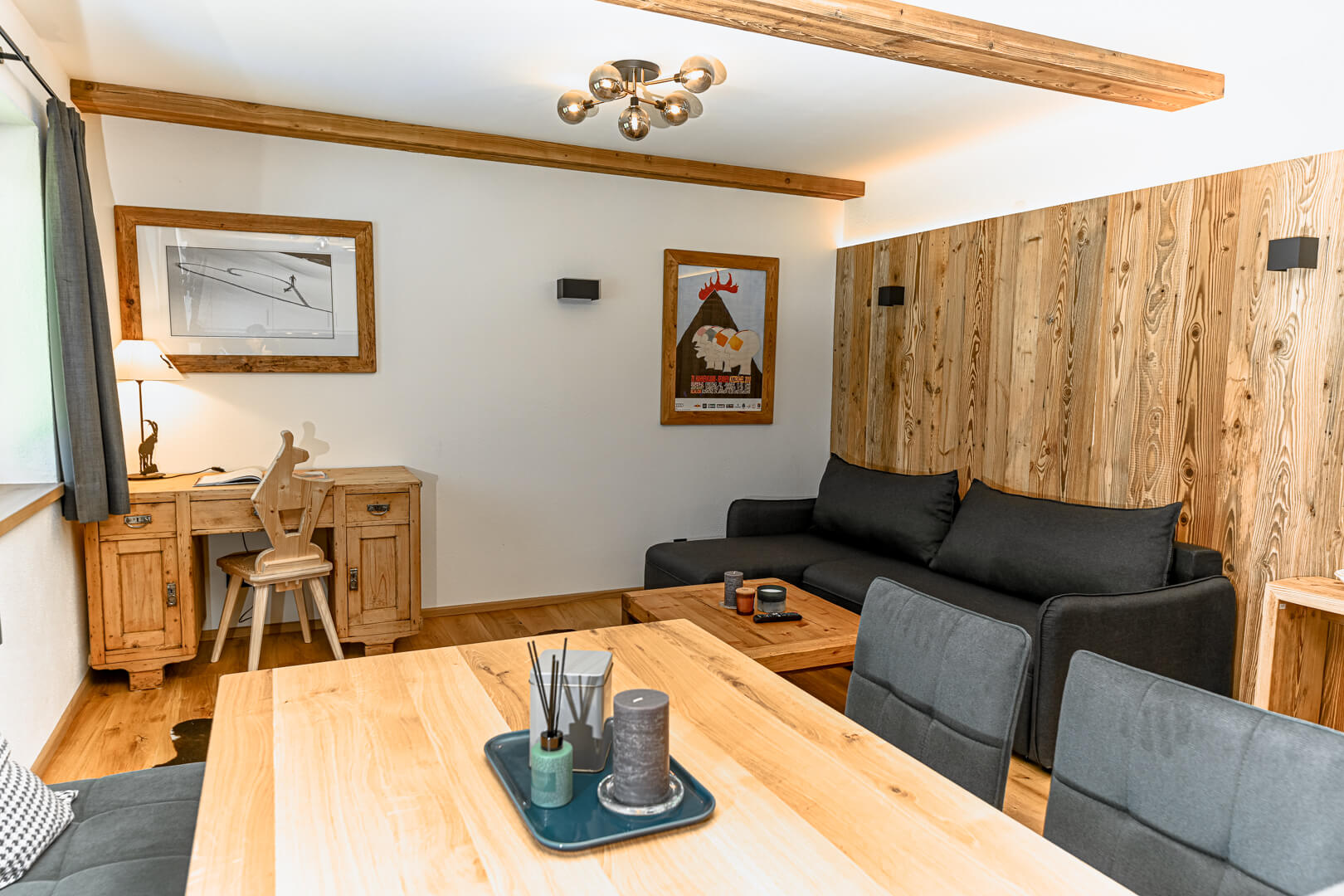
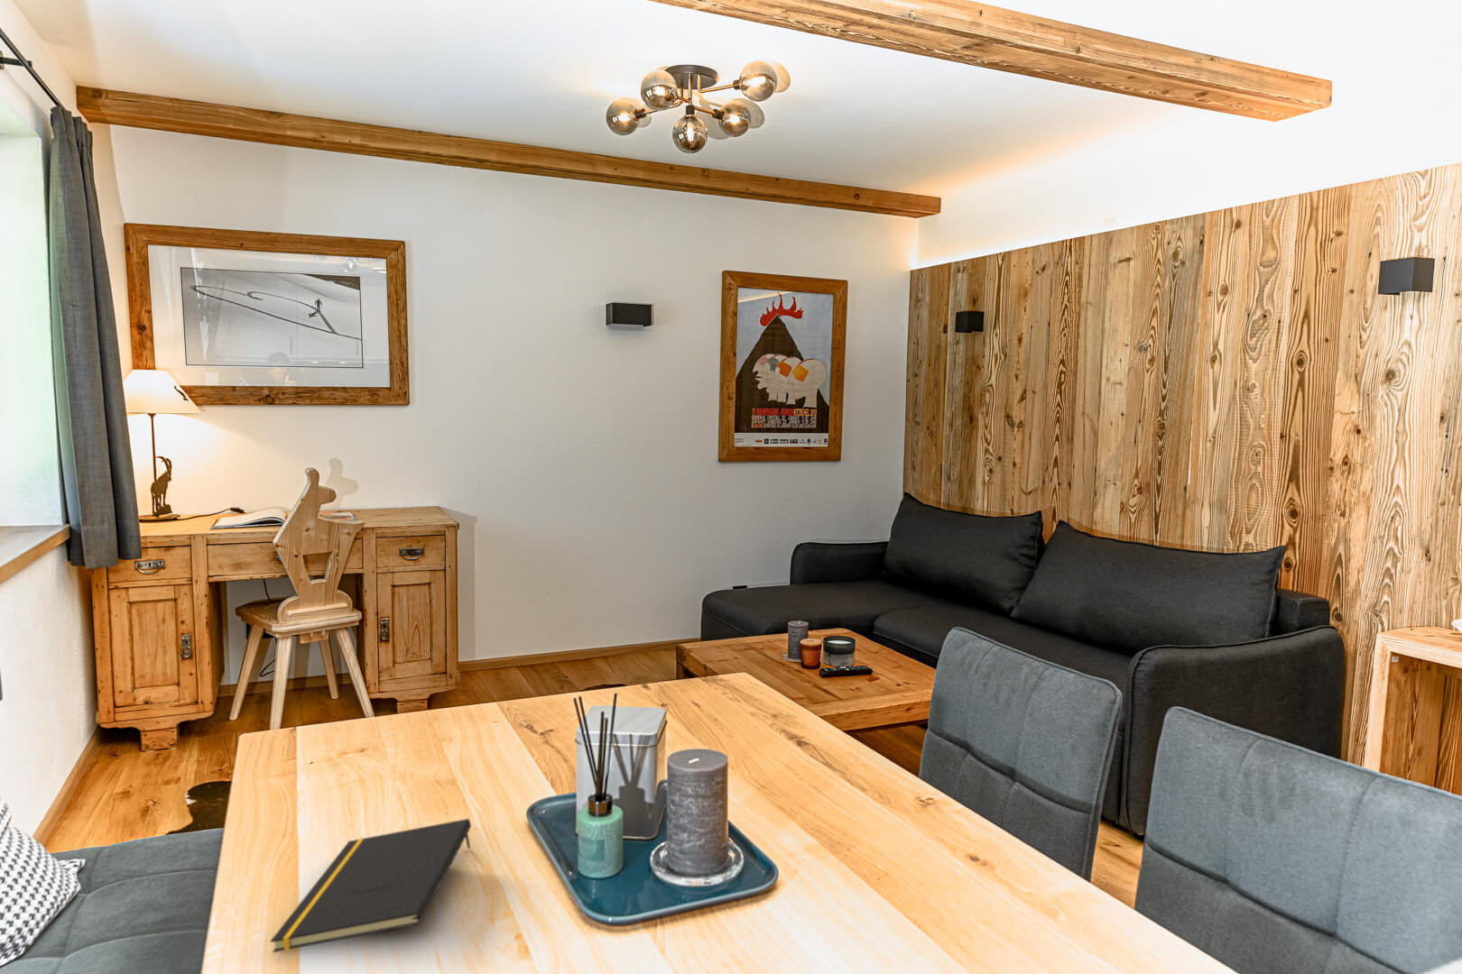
+ notepad (381, 878)
